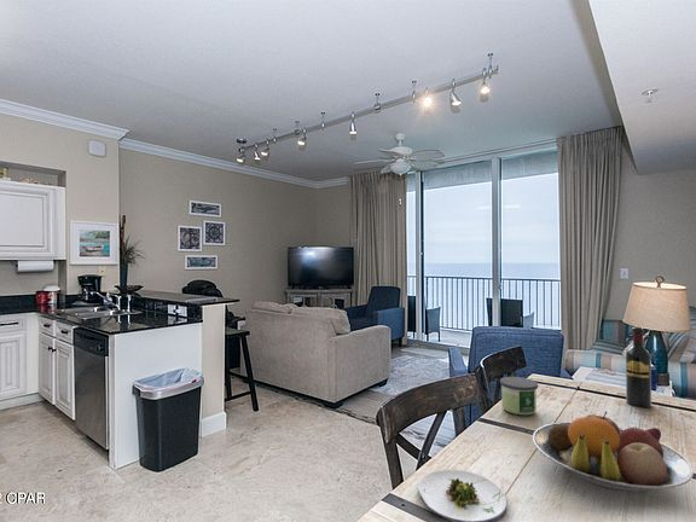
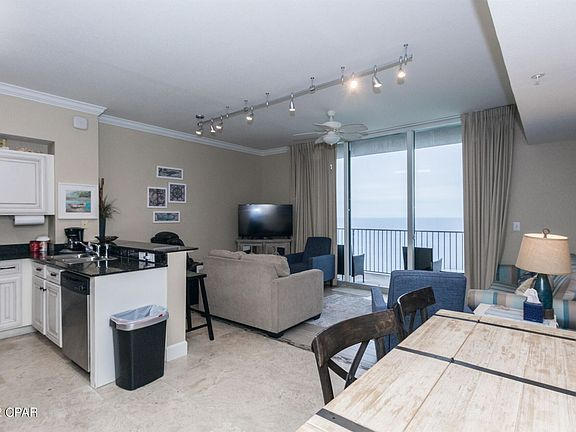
- wine bottle (638, 365)
- fruit bowl (605, 443)
- candle (518, 395)
- salad plate (462, 488)
